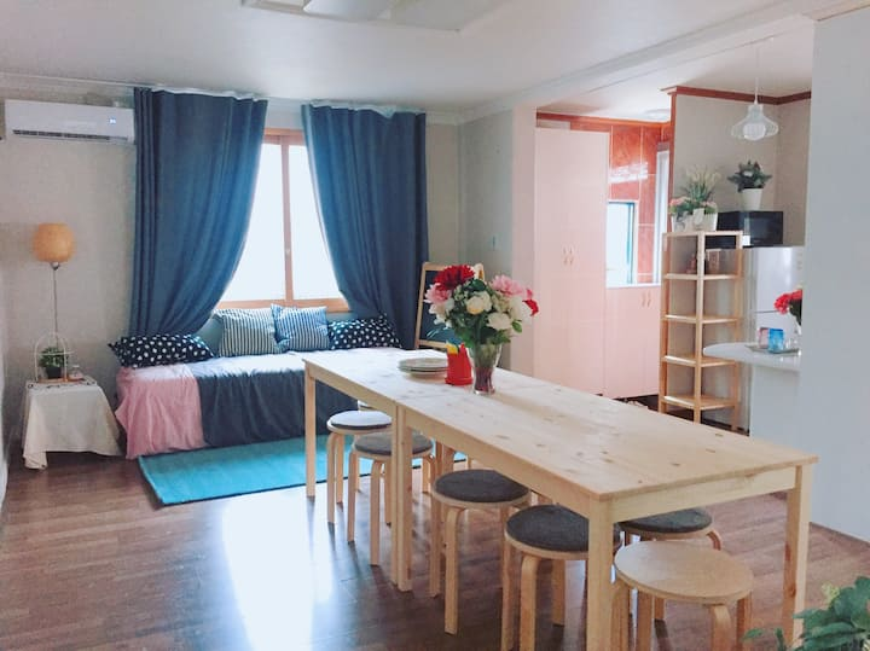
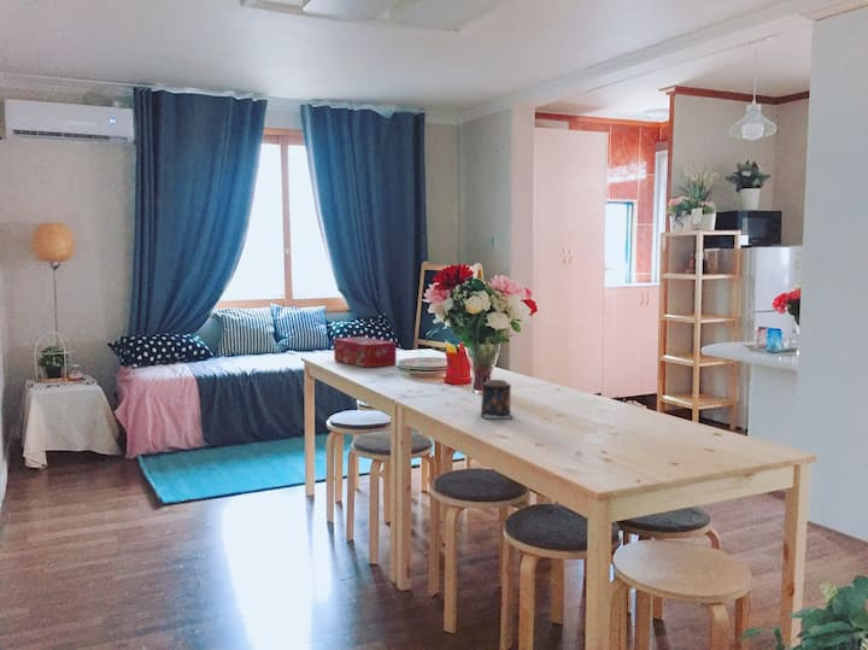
+ tissue box (364, 351)
+ candle (498, 398)
